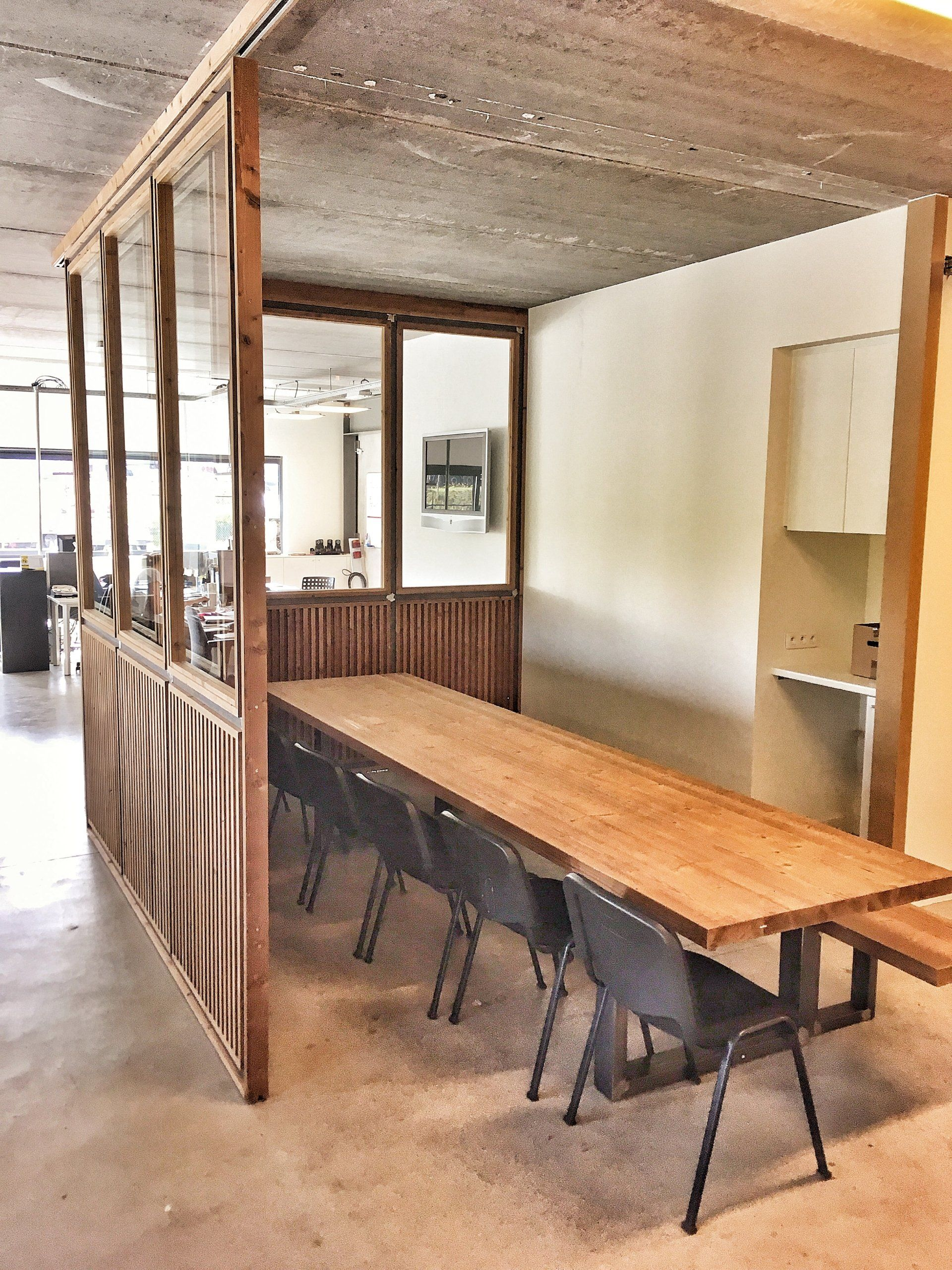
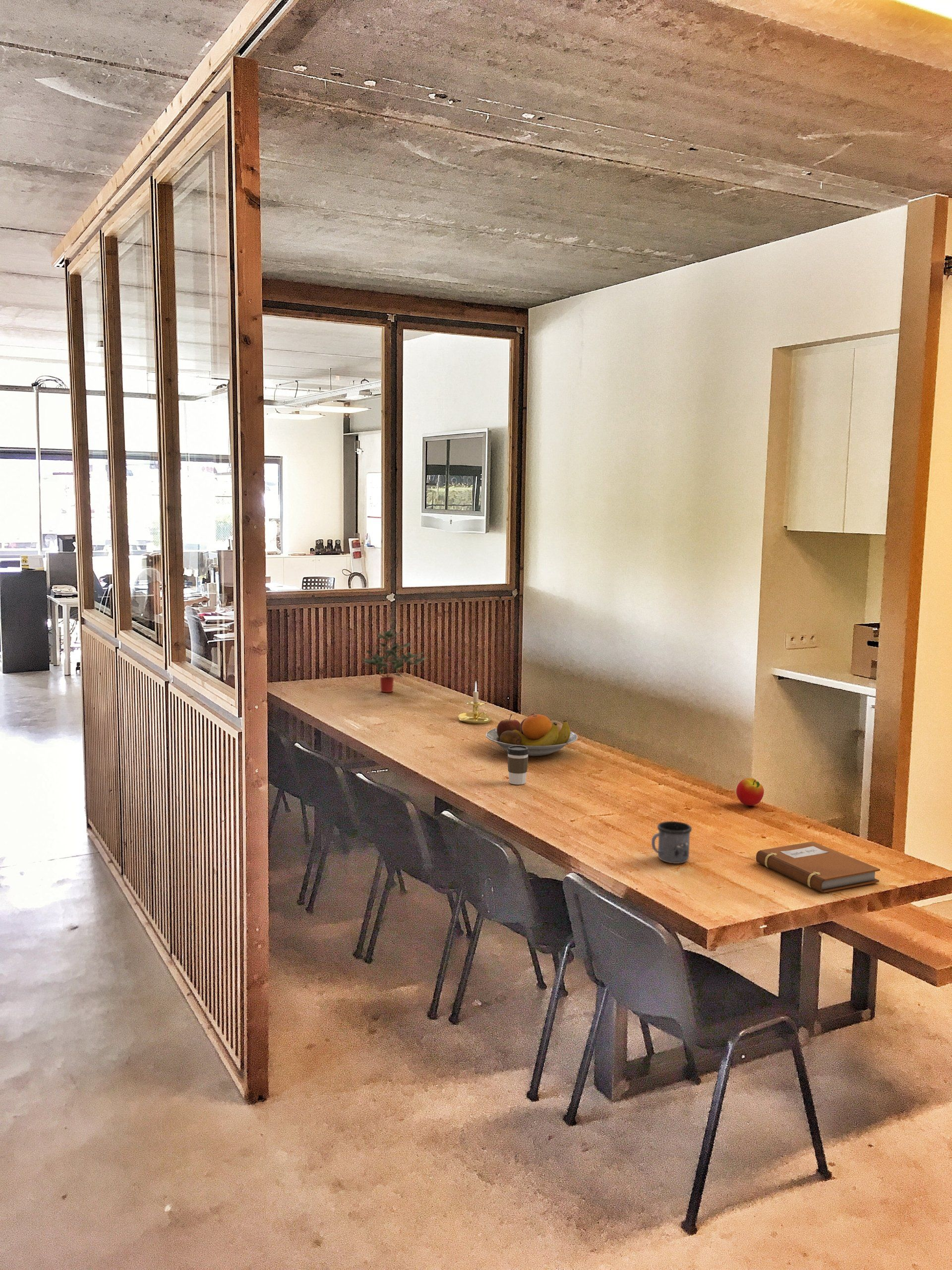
+ candle holder (477, 701)
+ potted plant (394, 661)
+ notebook (814, 865)
+ apple (750, 791)
+ fruit bowl (532, 731)
+ coffee cup (518, 765)
+ mug (669, 843)
